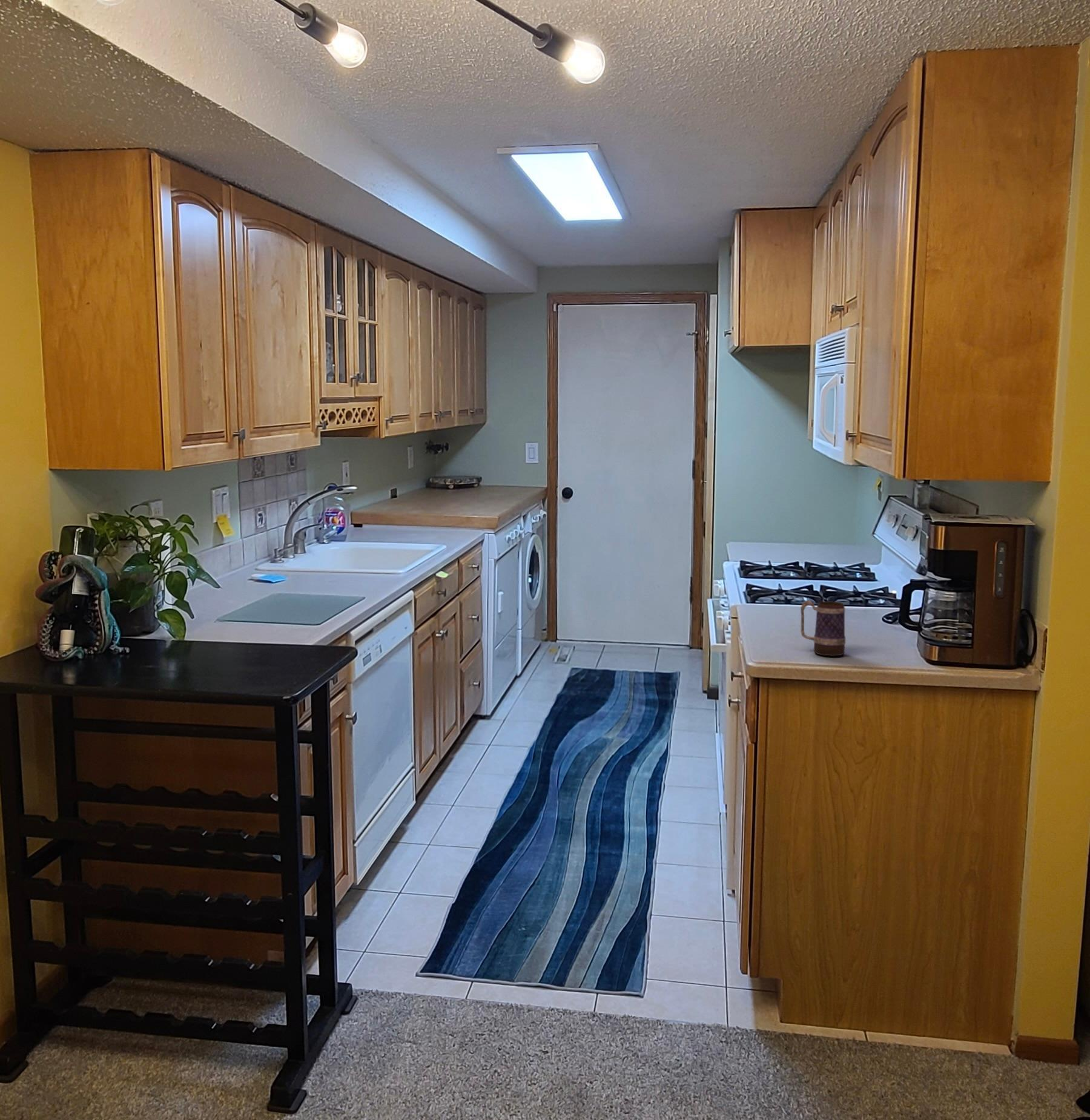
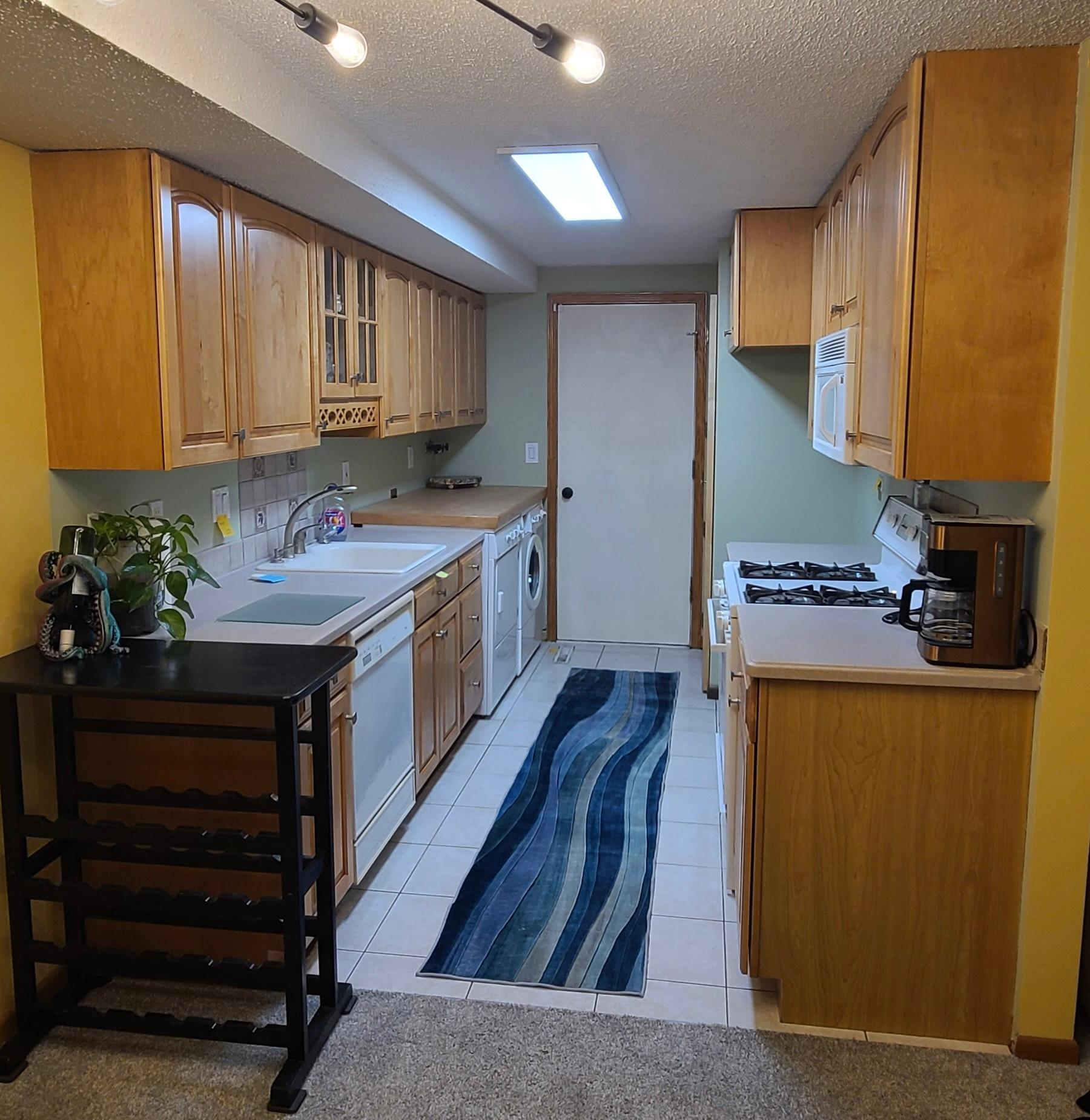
- mug (822, 627)
